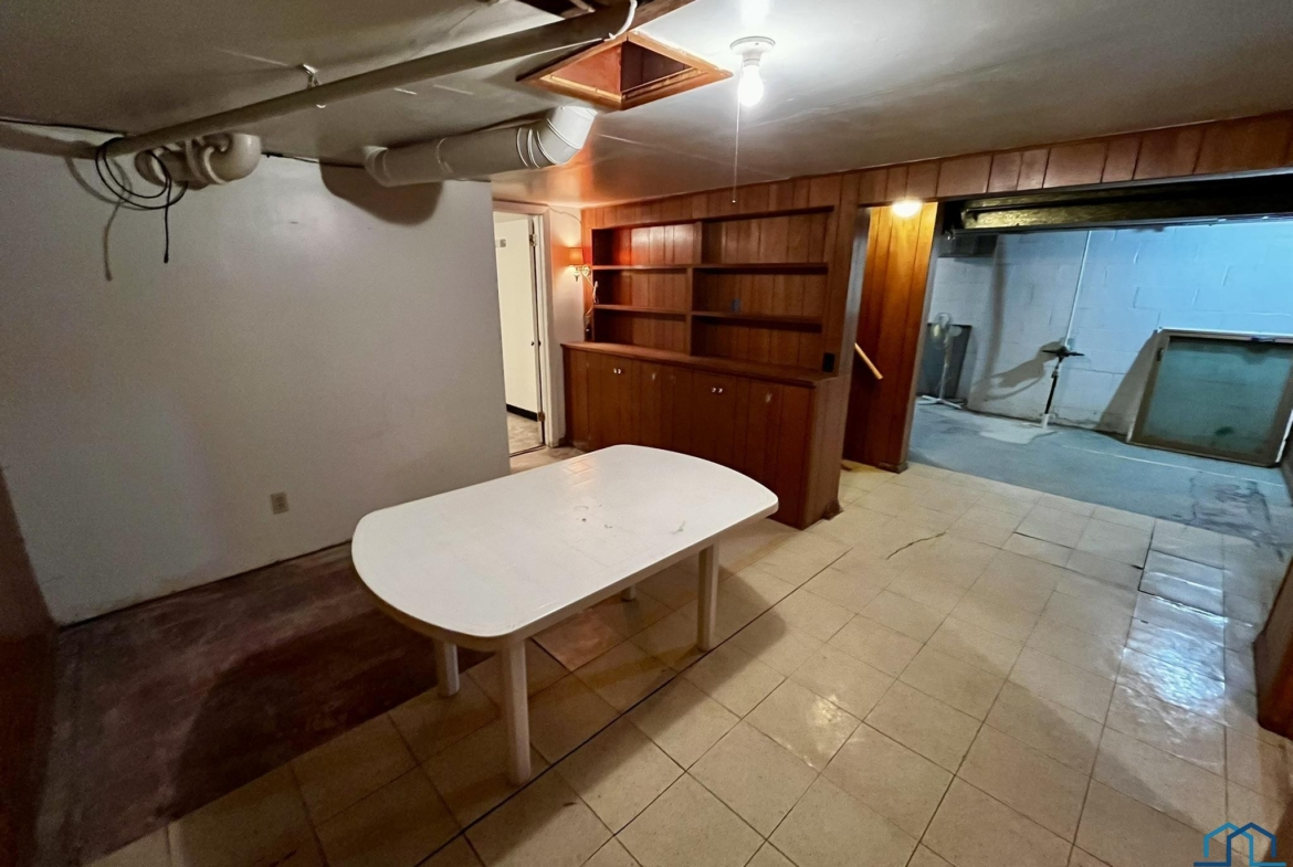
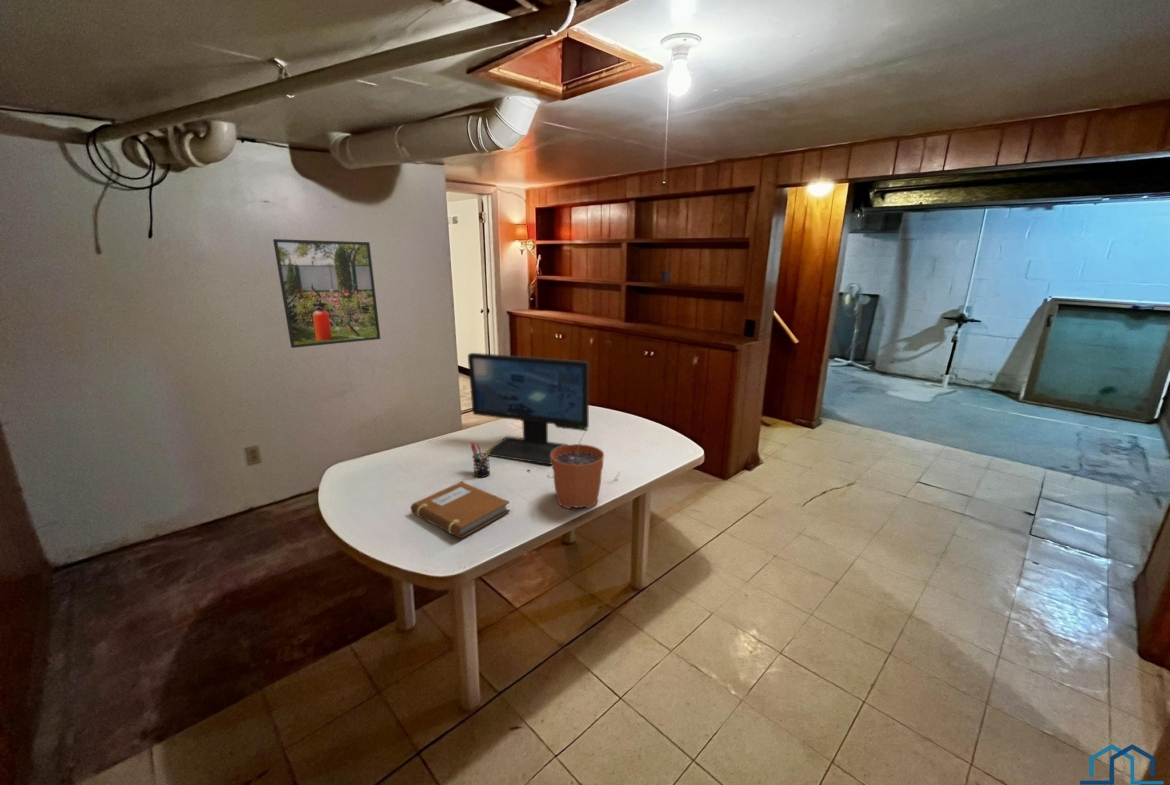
+ notebook (458, 507)
+ plant pot (577, 465)
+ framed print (331, 293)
+ computer monitor (528, 404)
+ pen holder (479, 459)
